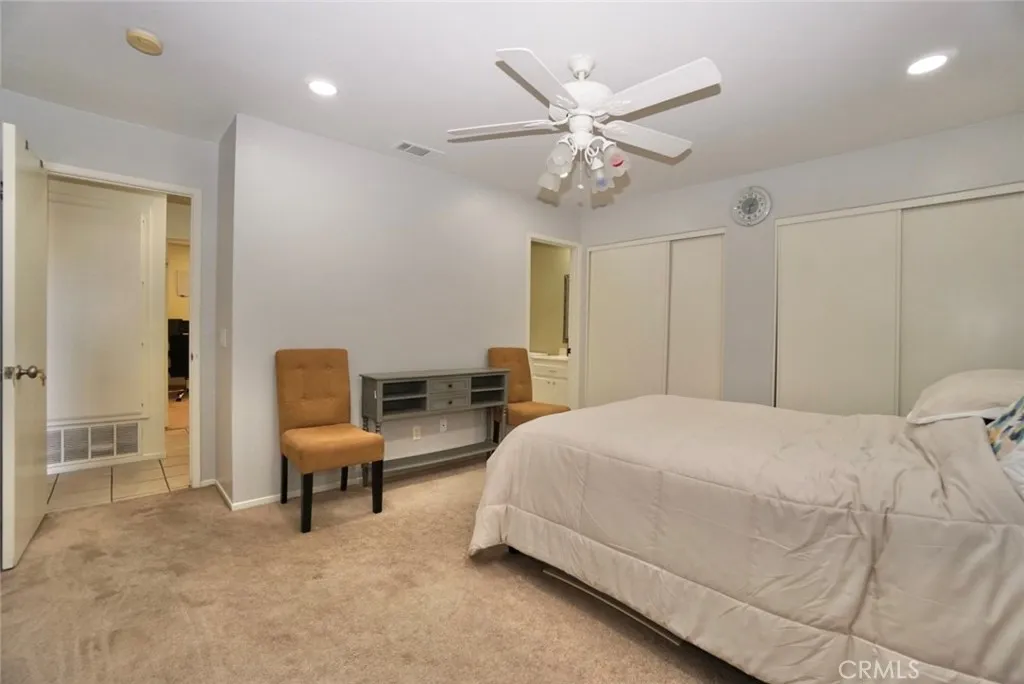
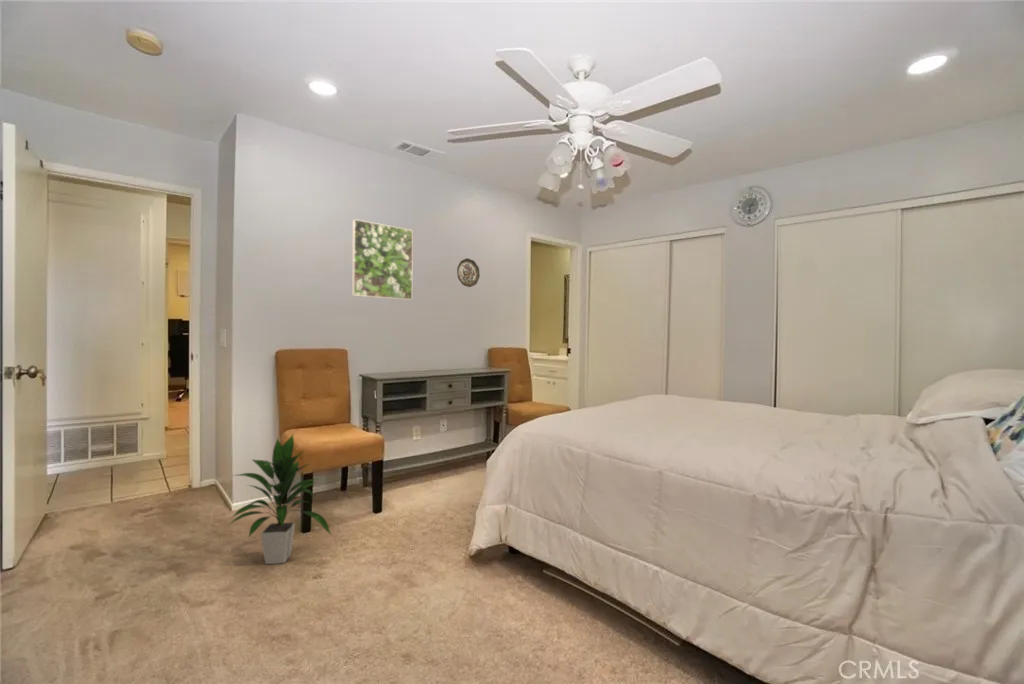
+ decorative plate (467, 272)
+ indoor plant (281, 500)
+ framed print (383, 261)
